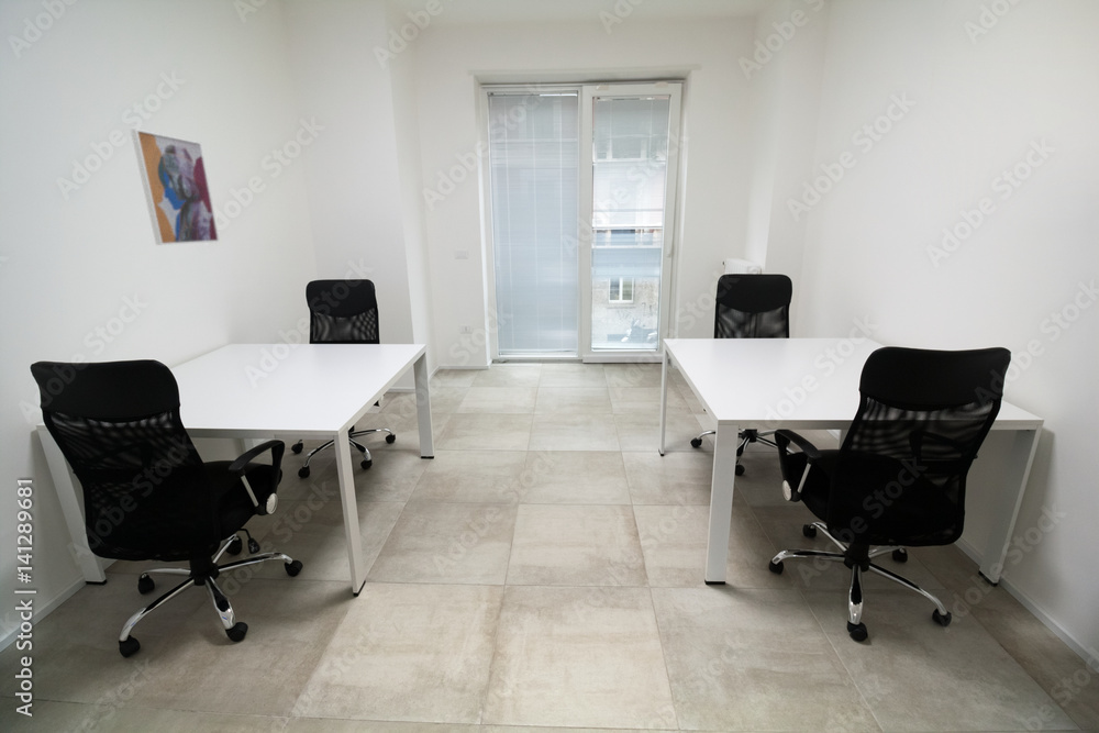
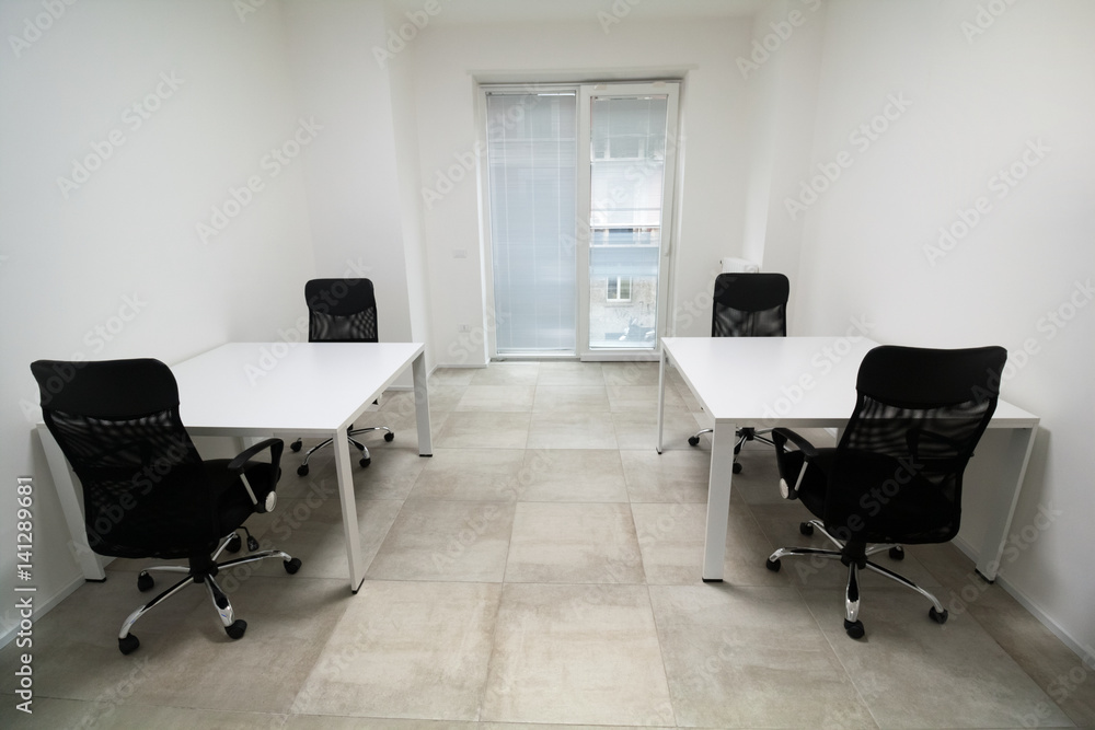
- wall art (179, 191)
